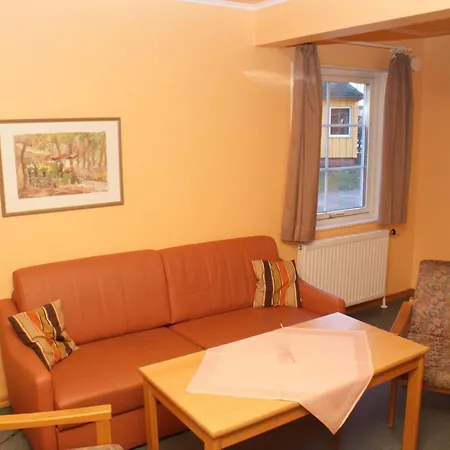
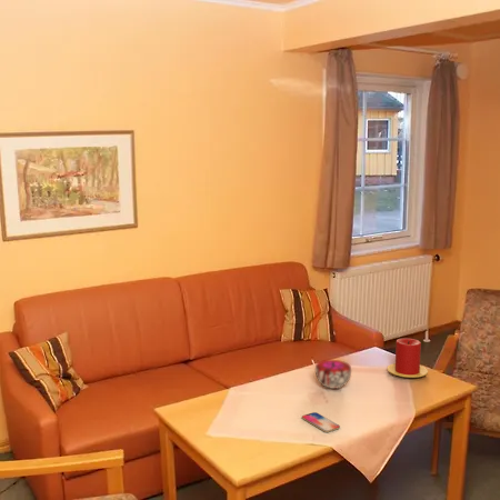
+ decorative bowl (332, 376)
+ candle (408, 357)
+ smartphone (320, 421)
